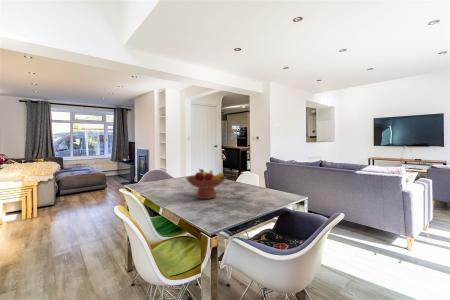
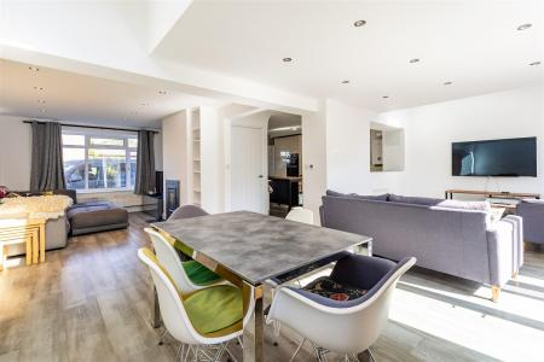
- fruit bowl (206, 183)
